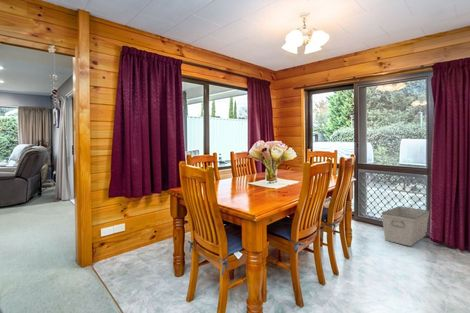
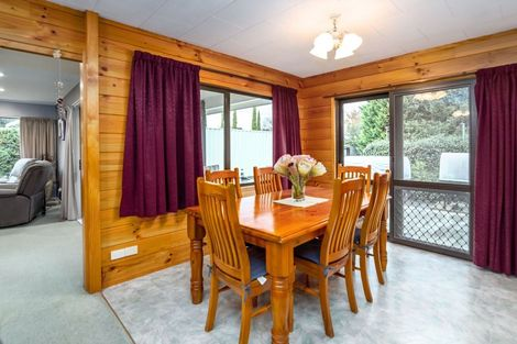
- storage bin (405, 224)
